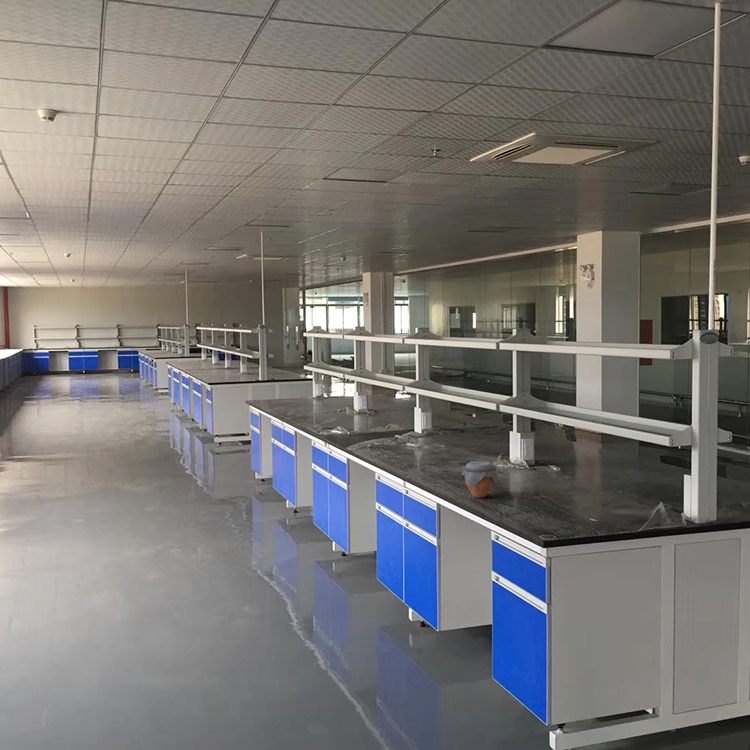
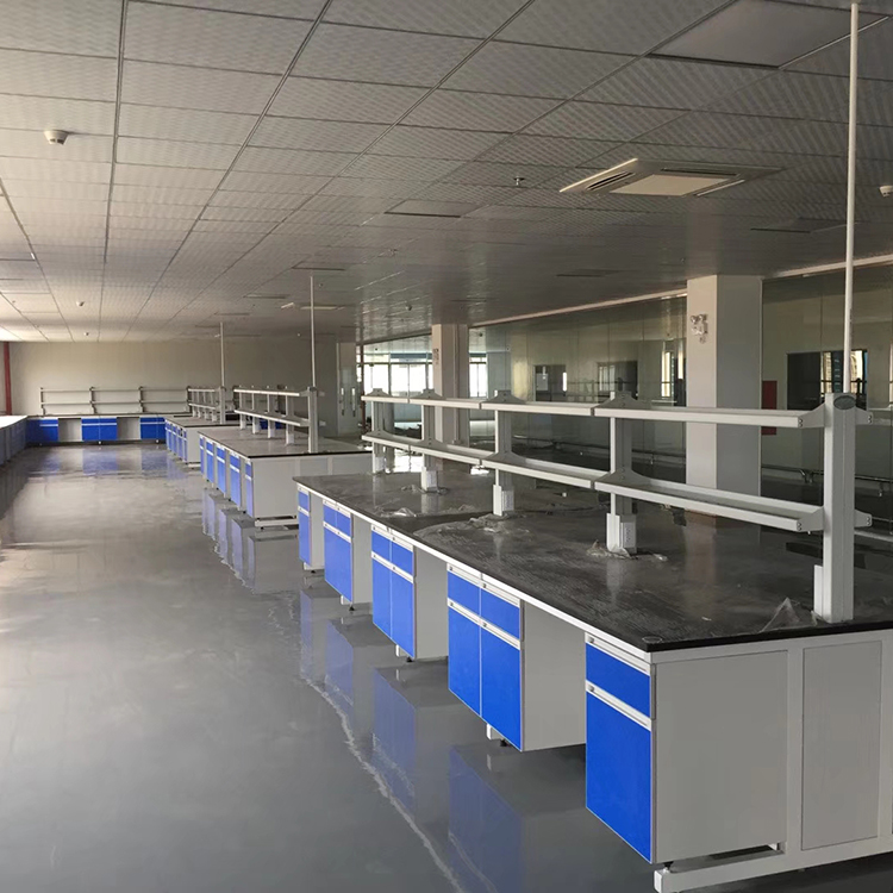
- jar (479, 479)
